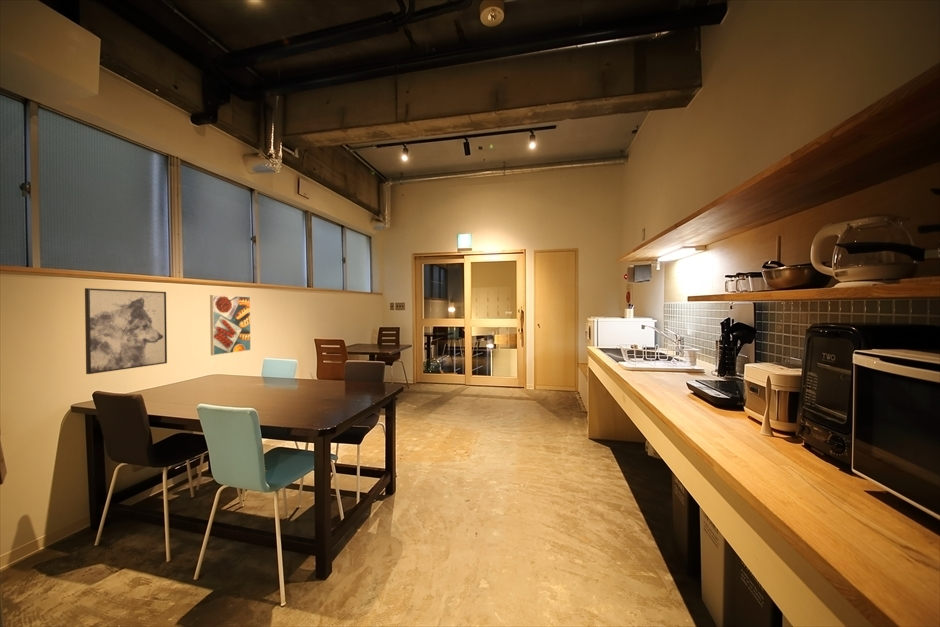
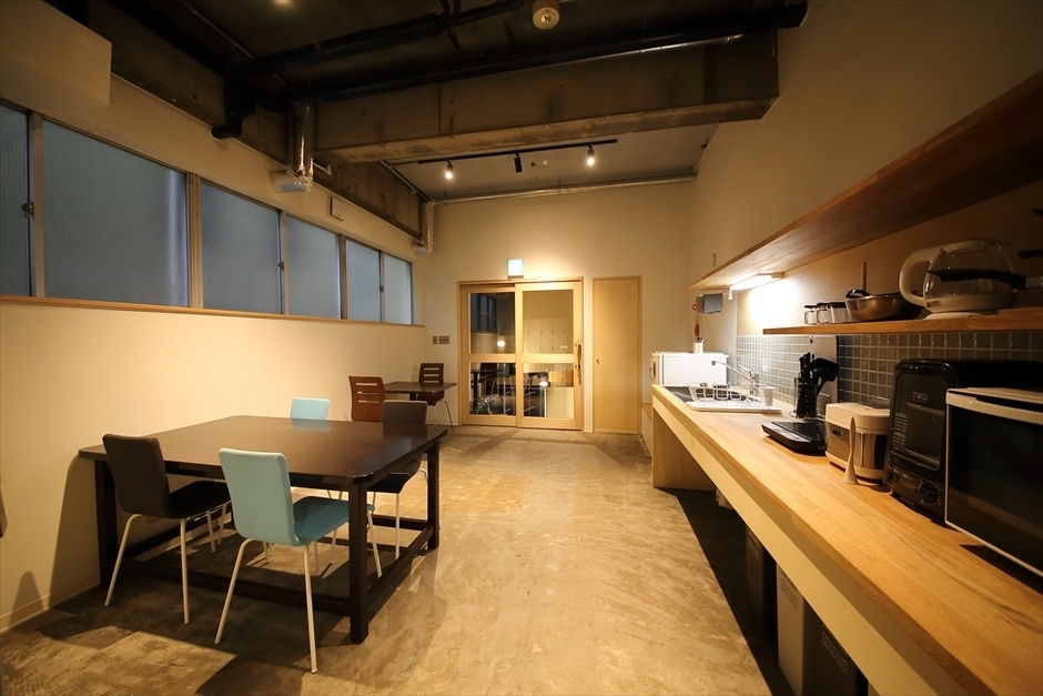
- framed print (231, 324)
- wall art (129, 329)
